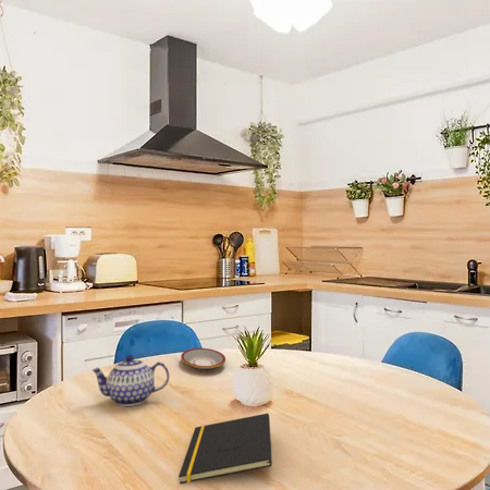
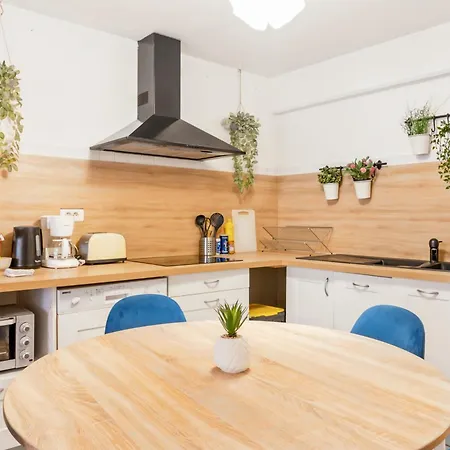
- notepad (229, 444)
- teapot (131, 378)
- plate (203, 359)
